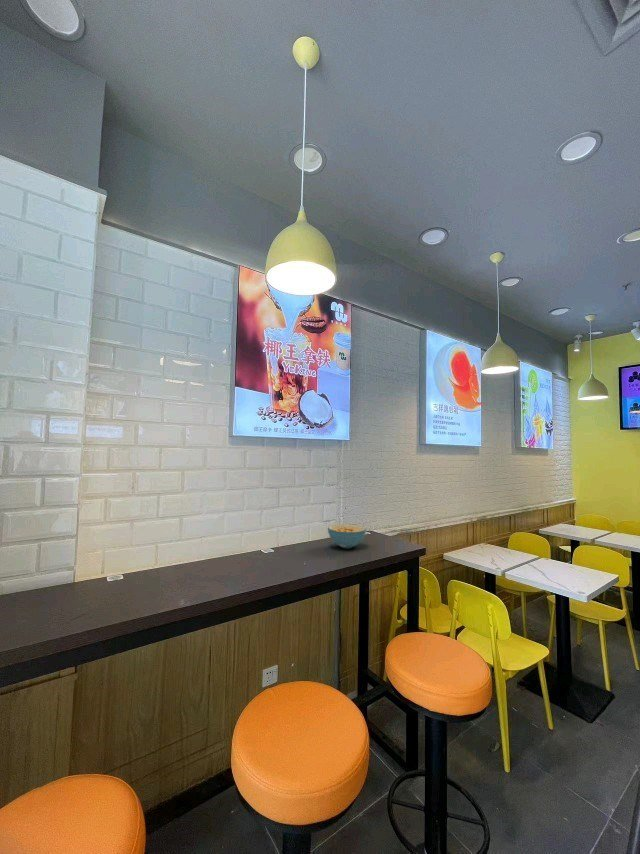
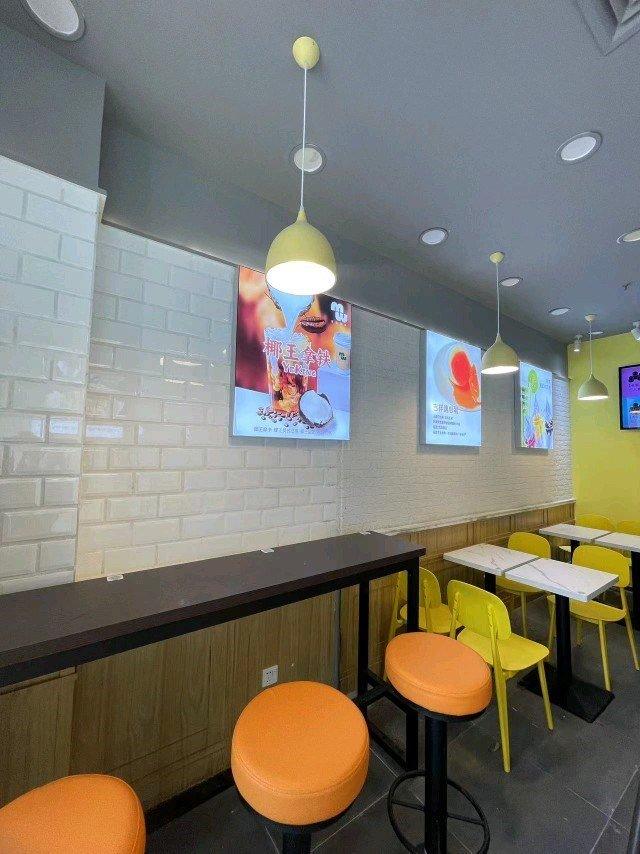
- cereal bowl (346, 537)
